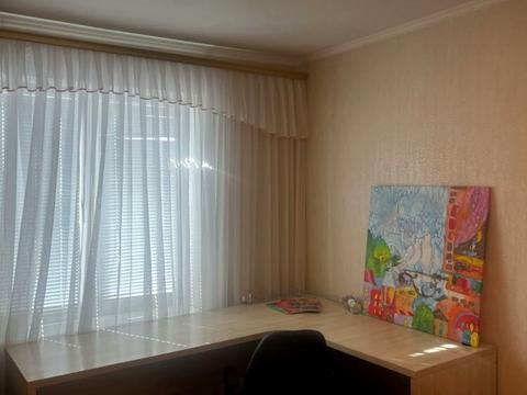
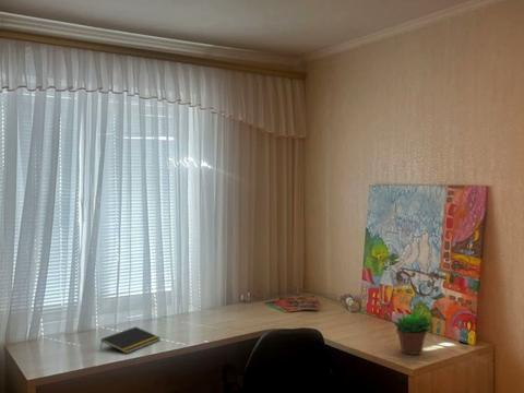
+ succulent plant (413, 332)
+ notepad (131, 338)
